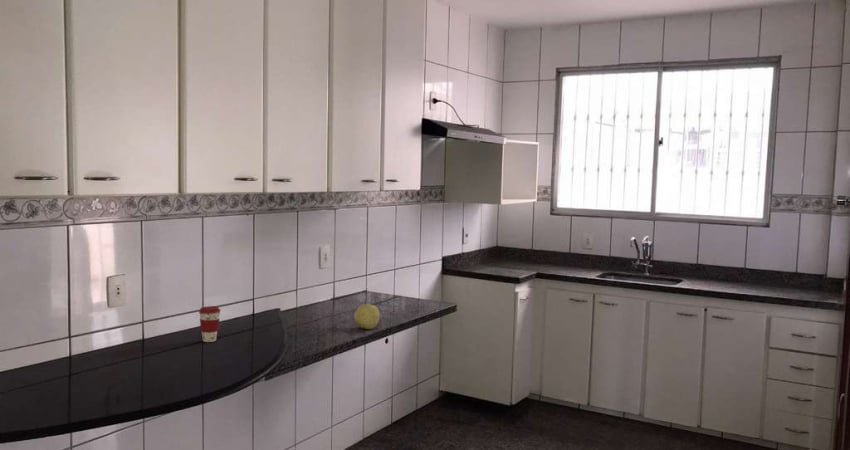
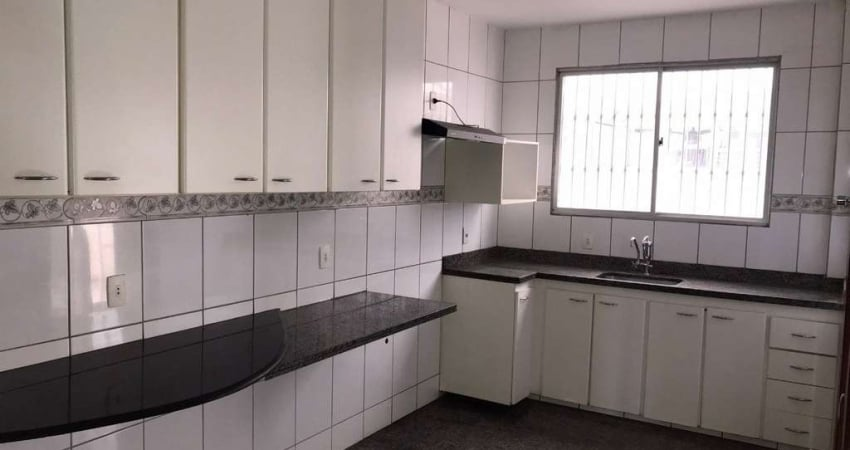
- fruit (366, 316)
- coffee cup (209, 324)
